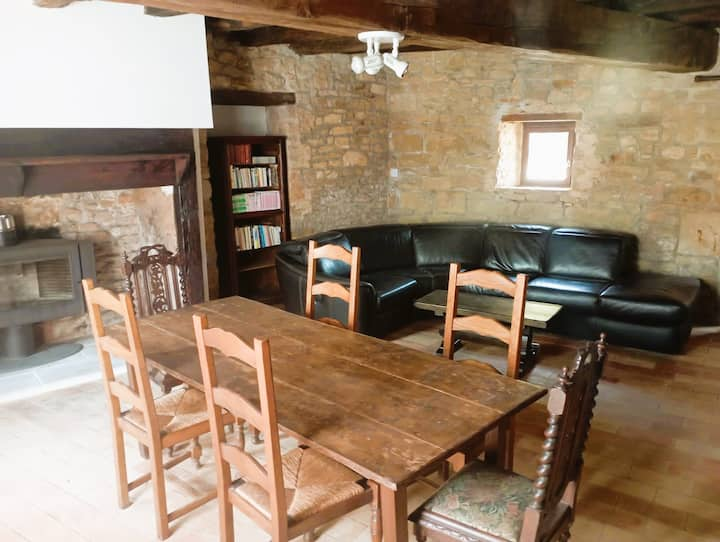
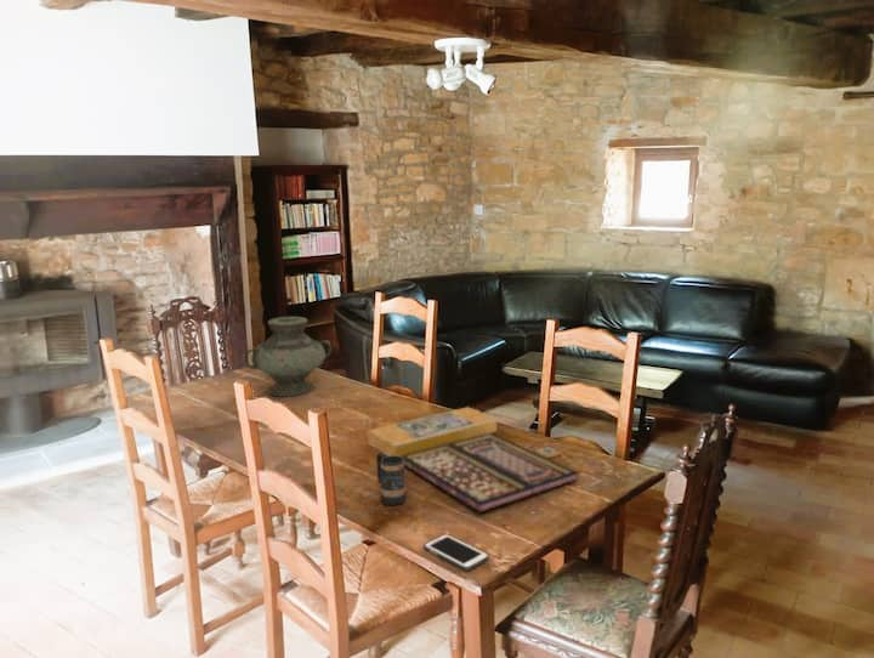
+ cell phone (455, 551)
+ board game (477, 449)
+ vase (288, 353)
+ mug (388, 477)
